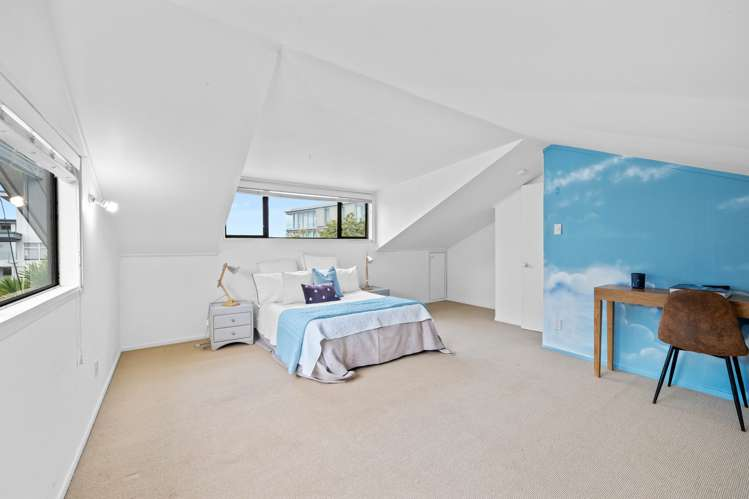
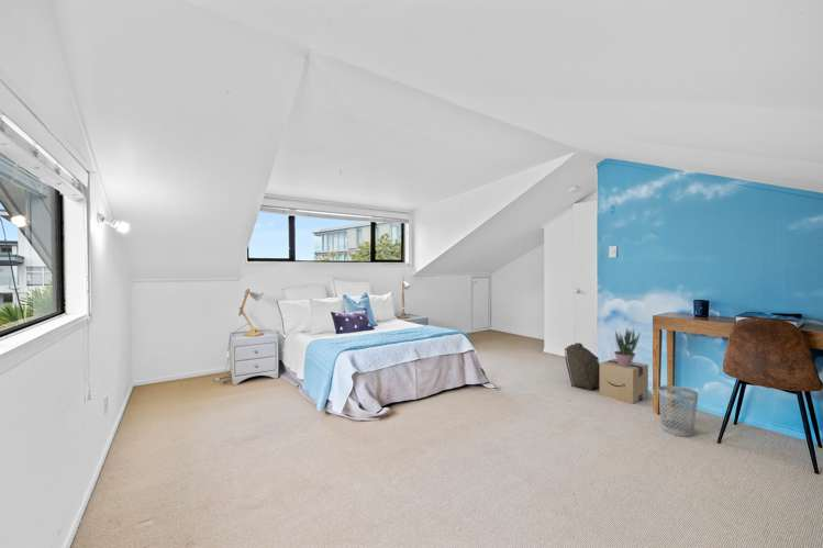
+ cardboard box (623, 379)
+ backpack (585, 364)
+ wastebasket (677, 411)
+ potted plant (626, 346)
